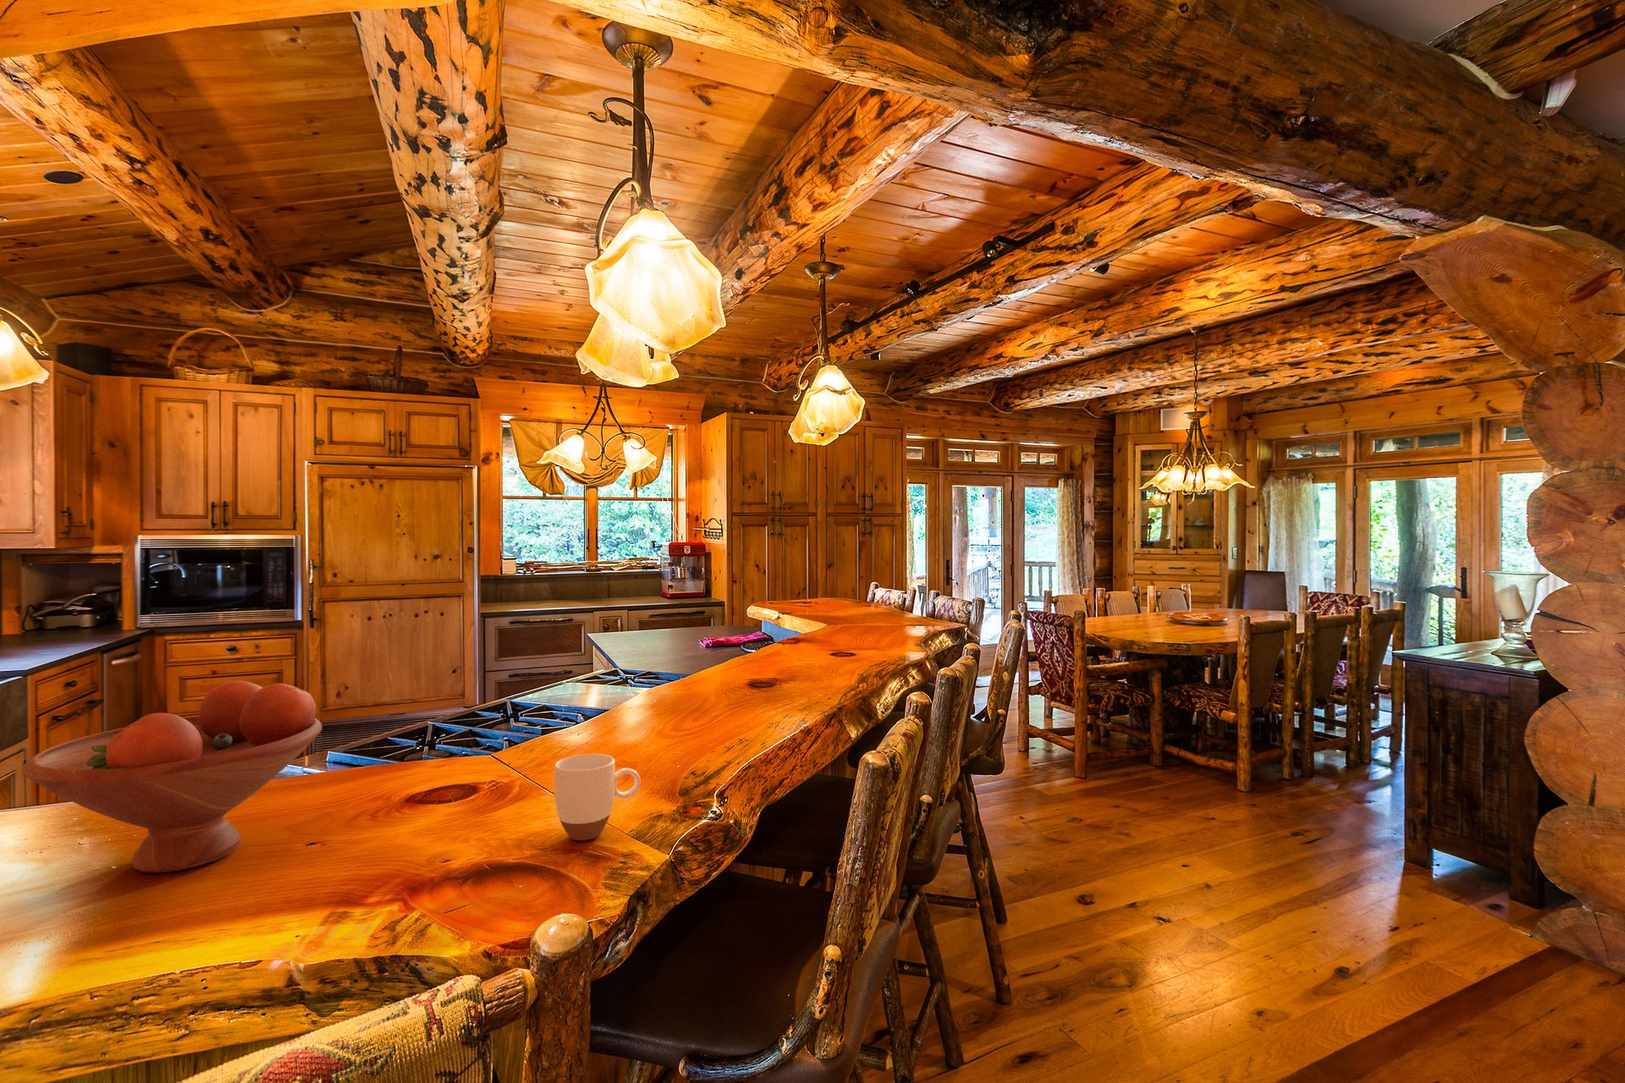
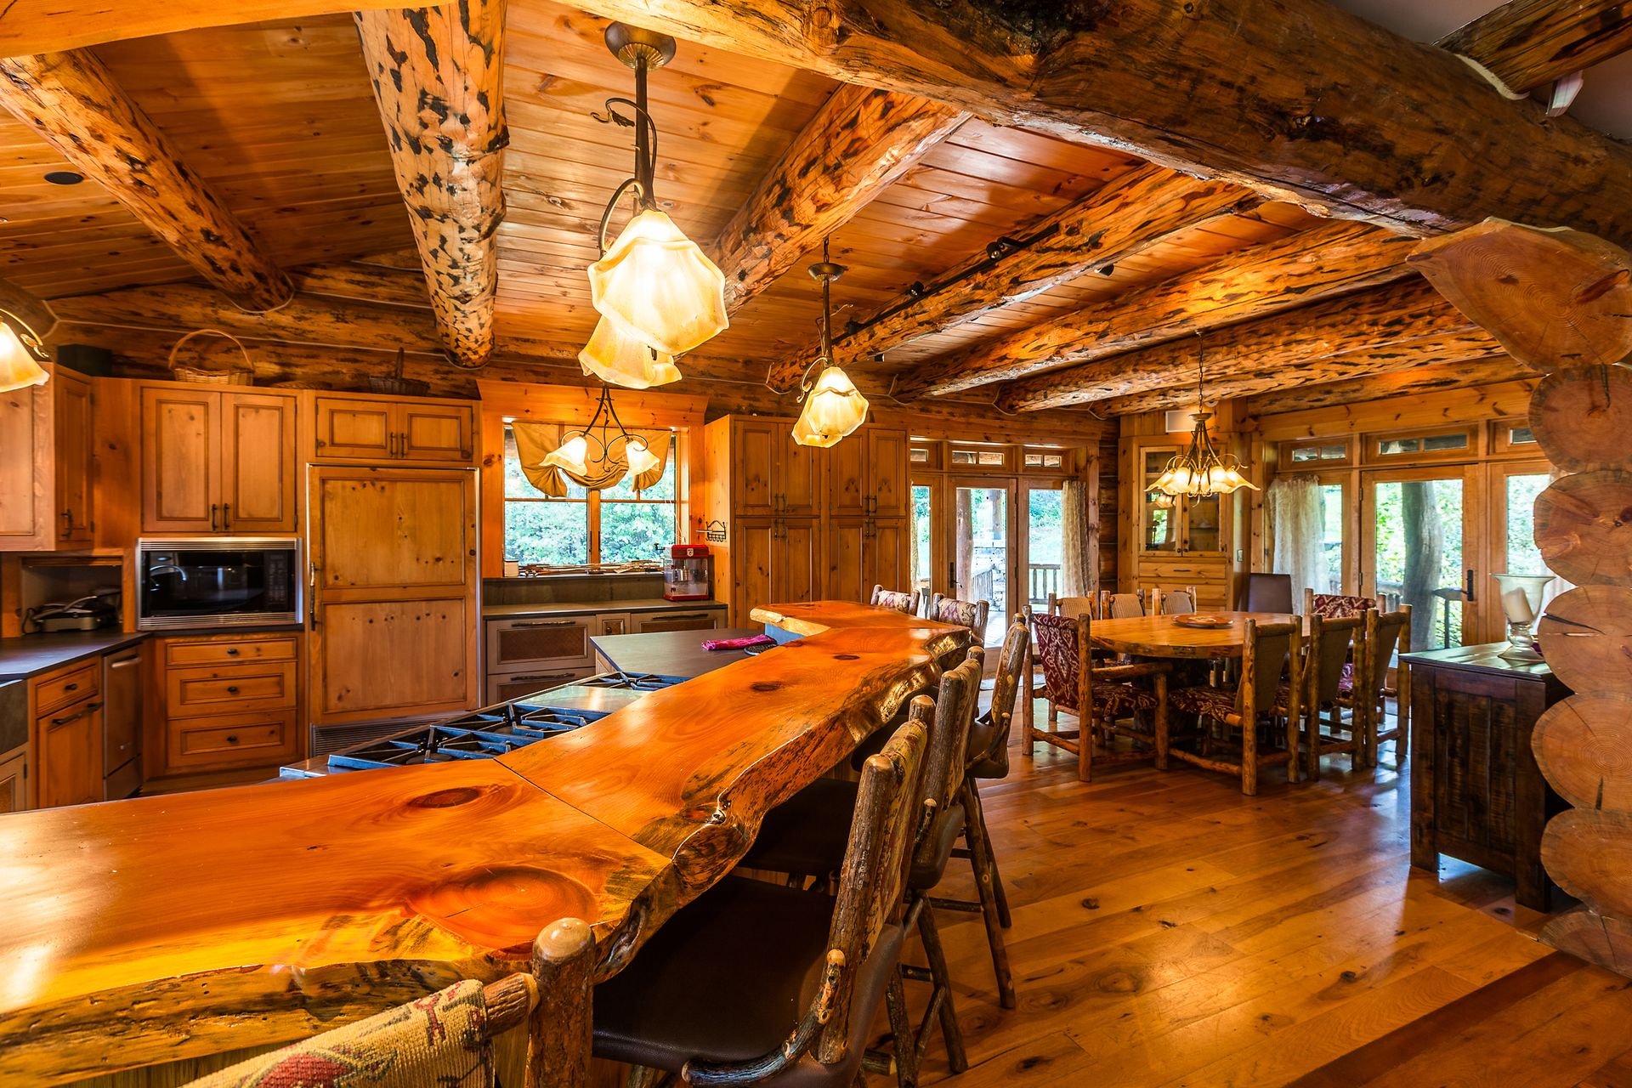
- fruit bowl (187, 774)
- mug (598, 797)
